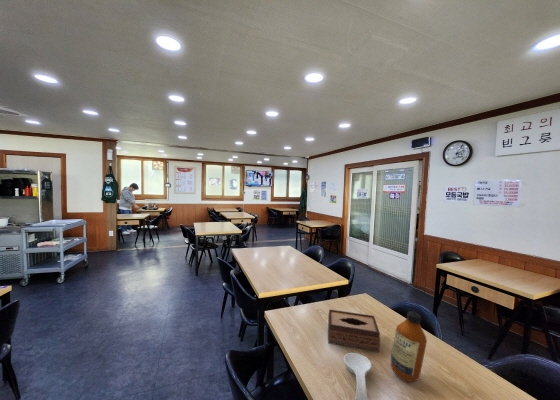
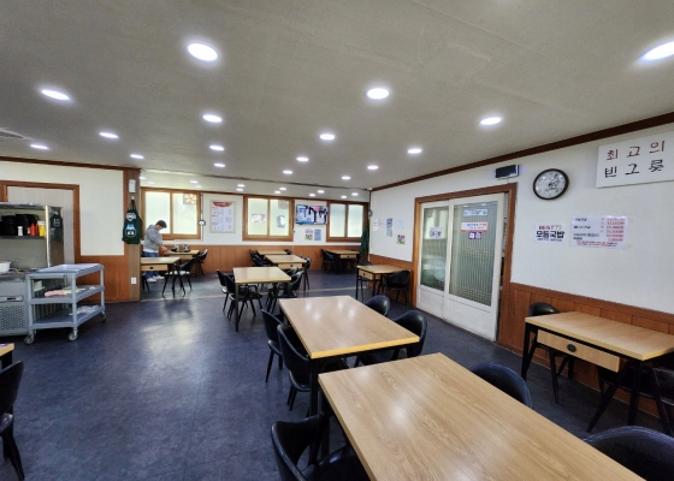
- spoon rest (358, 372)
- bottle (408, 344)
- tissue box (351, 329)
